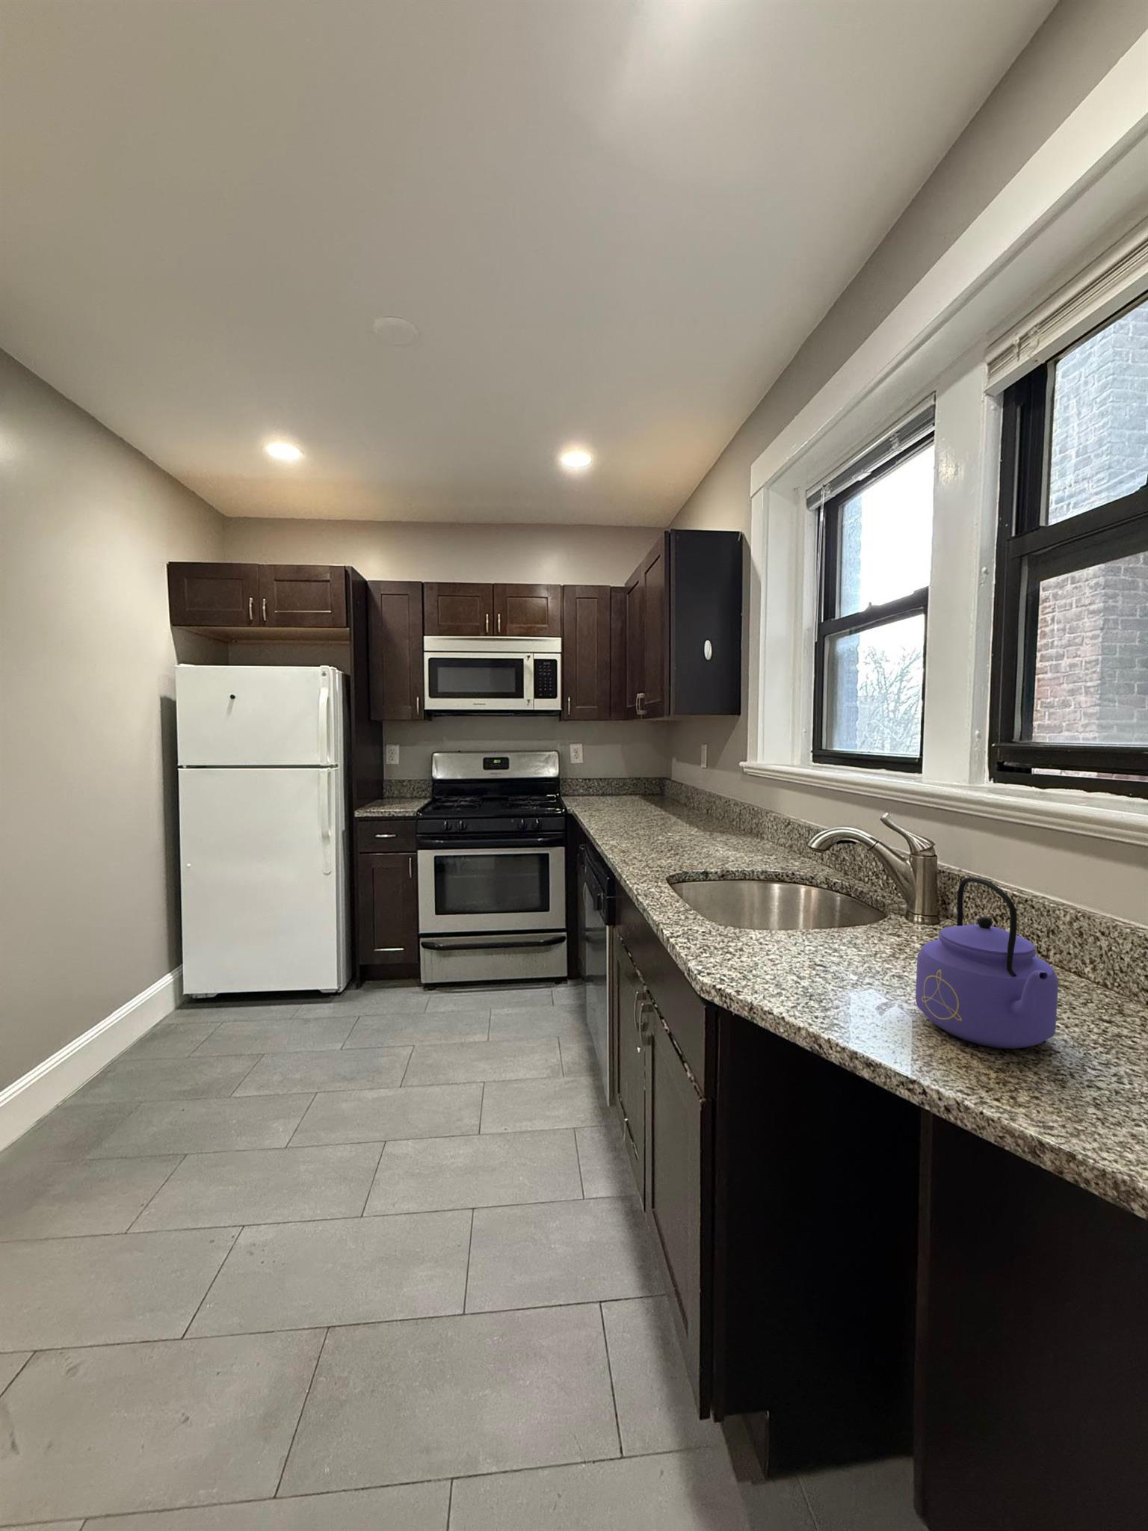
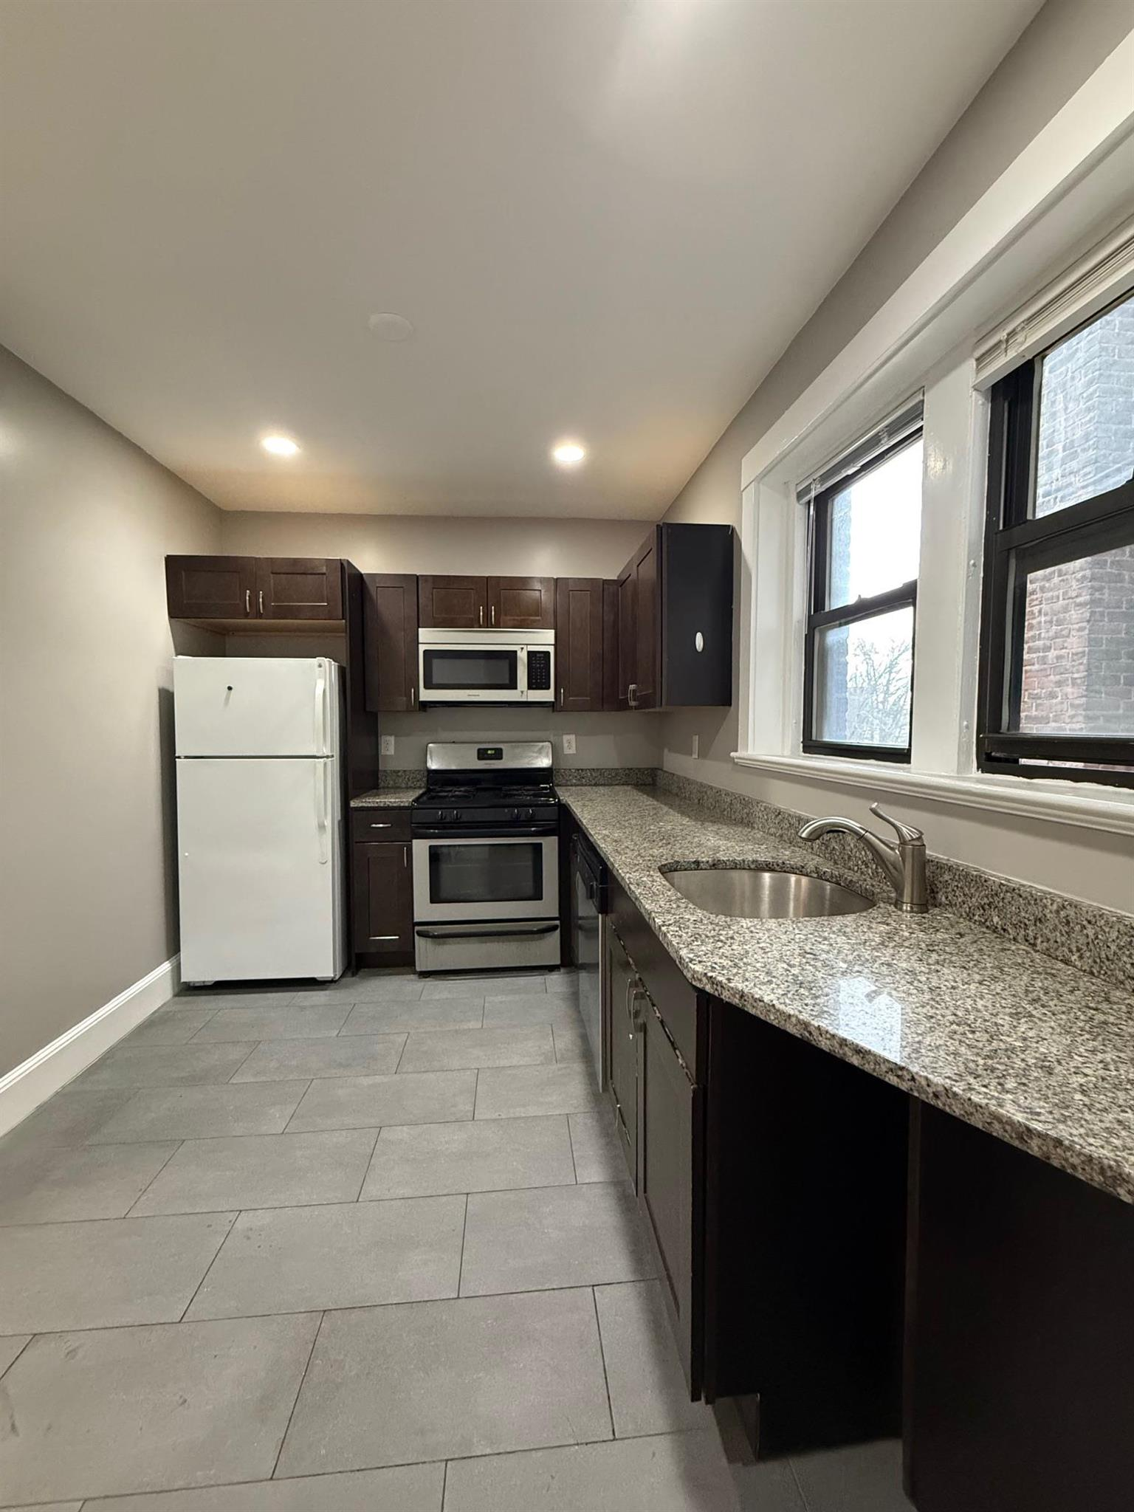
- kettle (992, 961)
